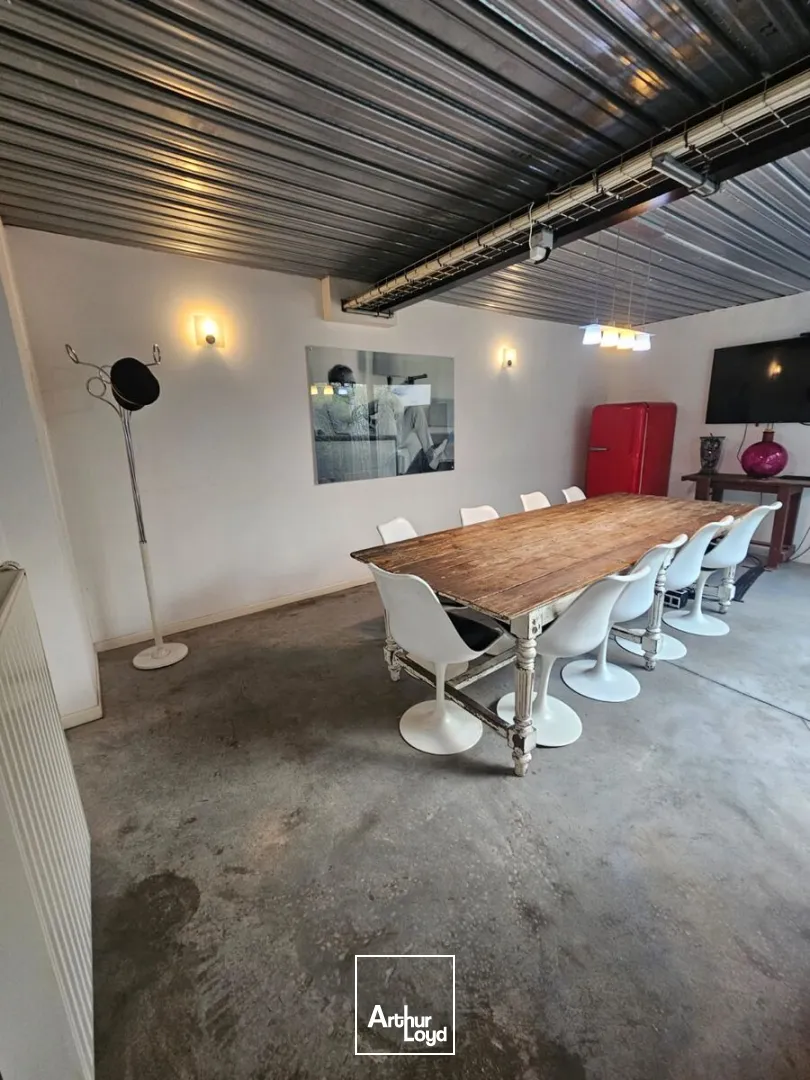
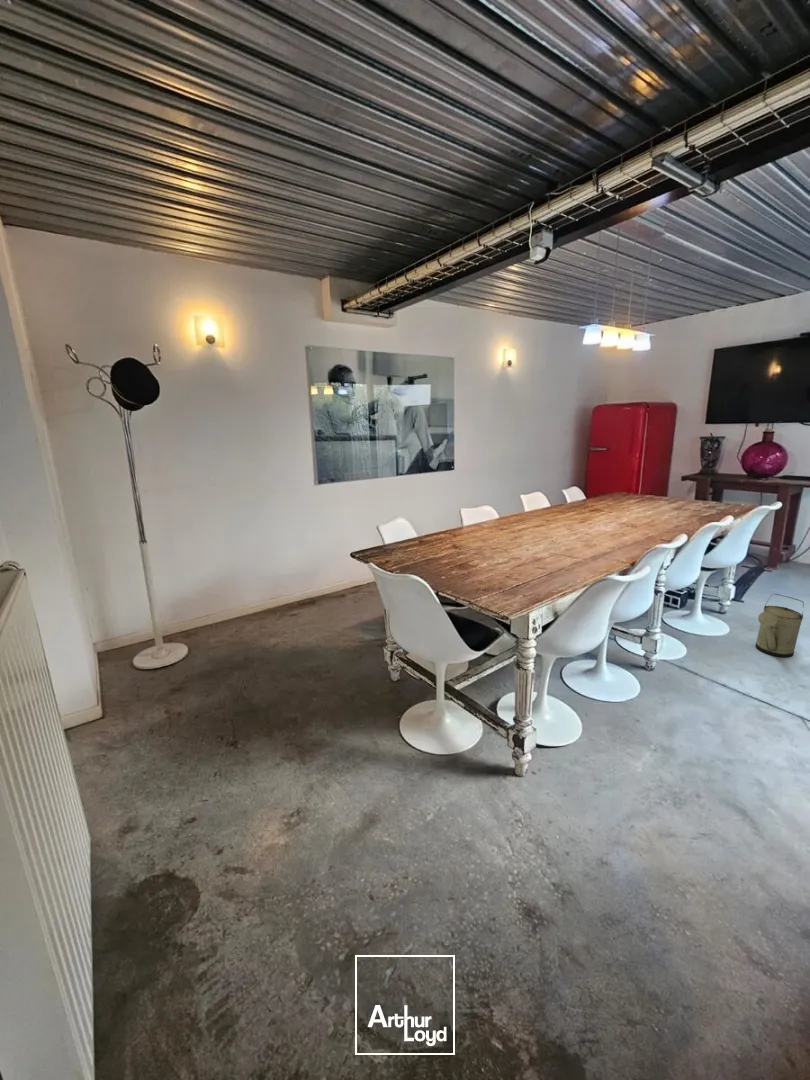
+ watering can (775, 627)
